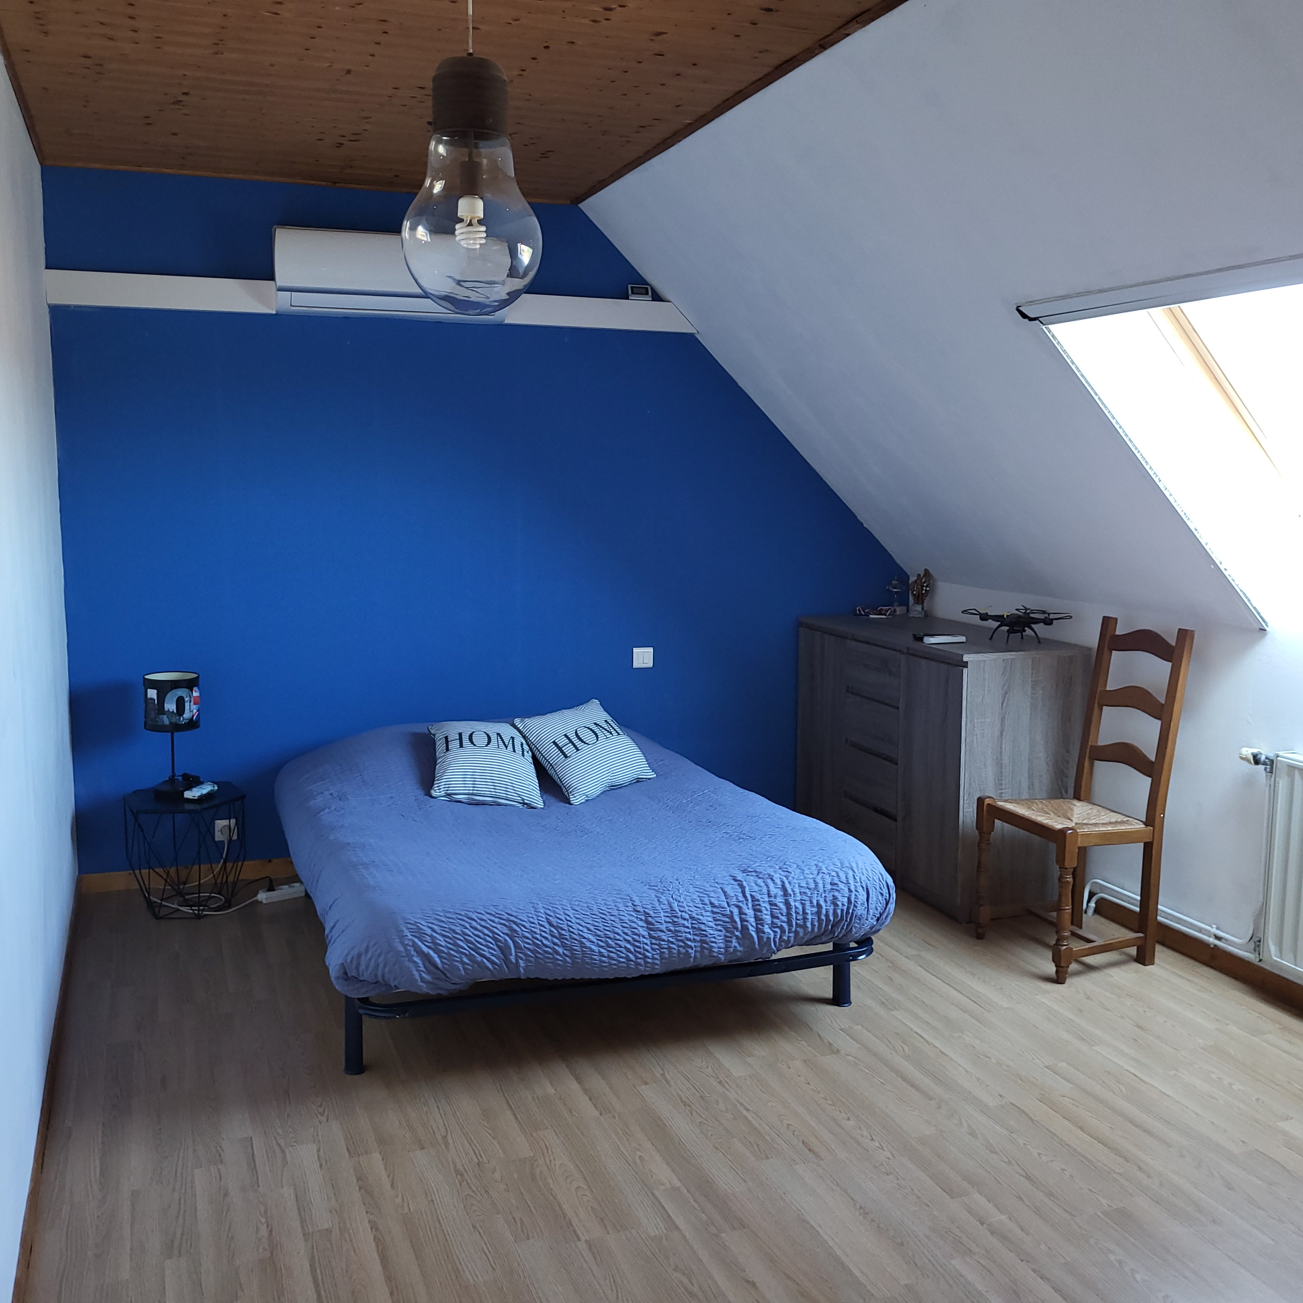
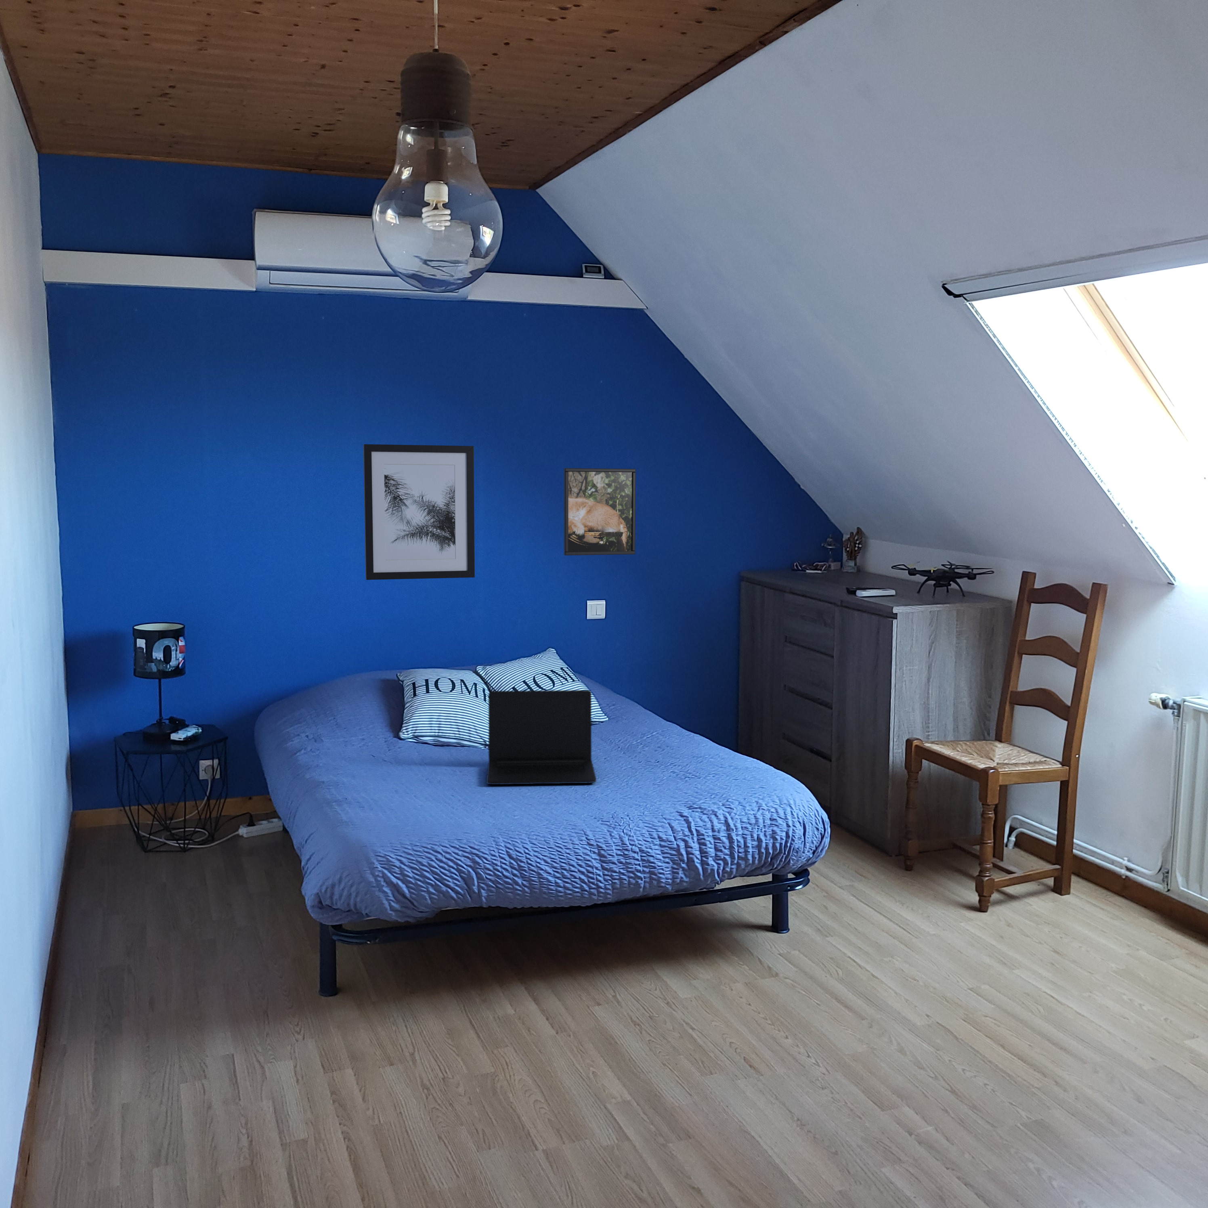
+ wall art (420, 512)
+ laptop (541, 736)
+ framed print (600, 511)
